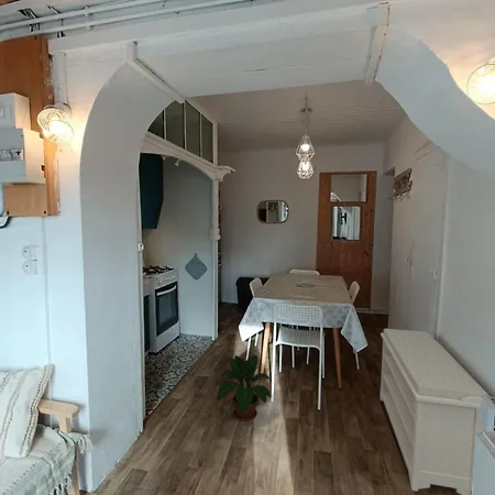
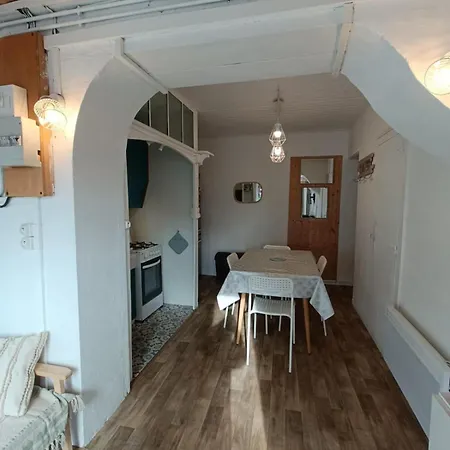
- bench (420, 396)
- potted plant (243, 381)
